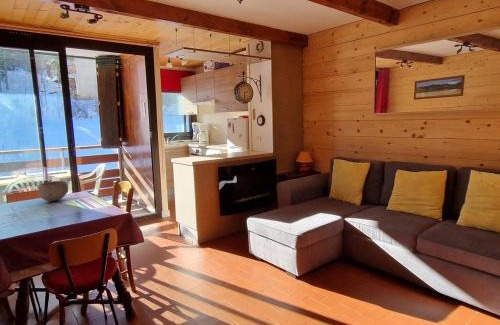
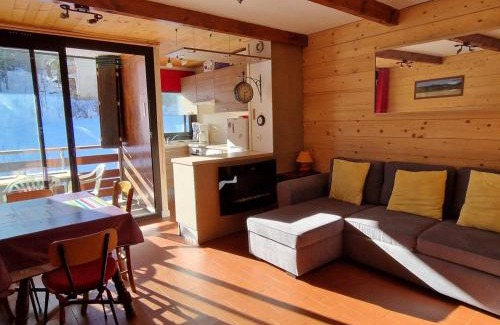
- bowl (53, 191)
